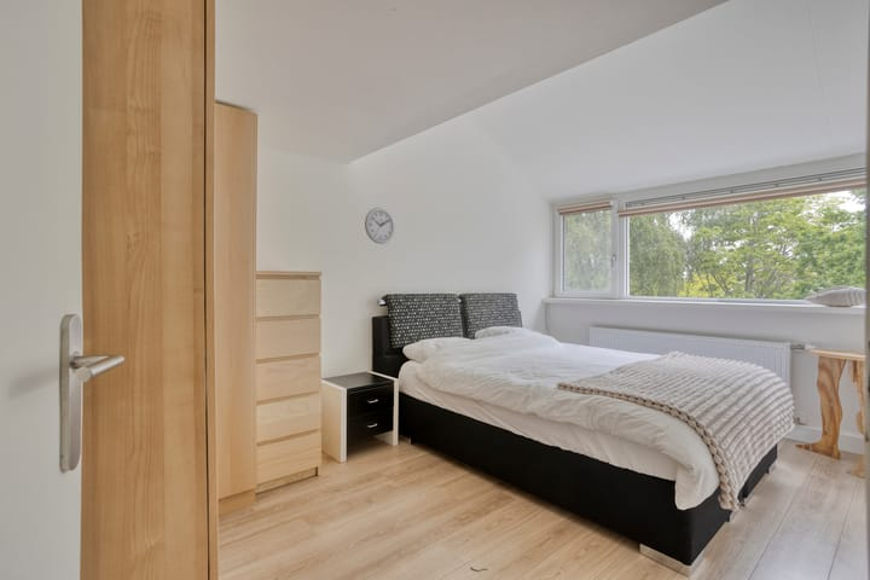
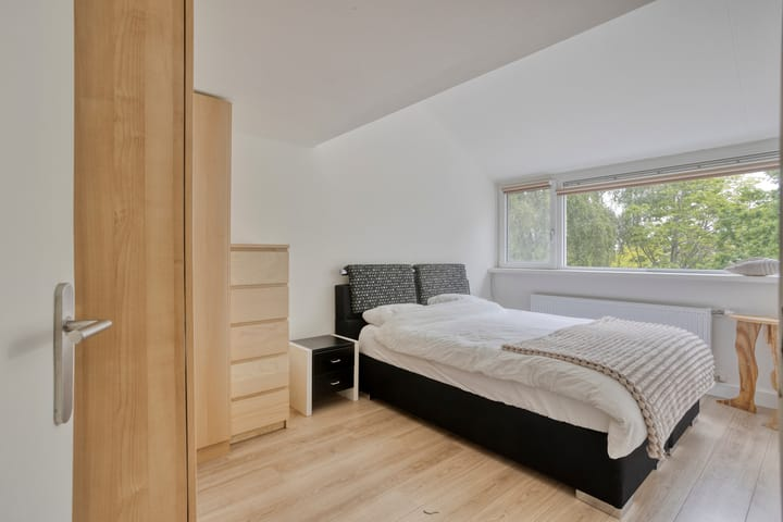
- wall clock (379, 225)
